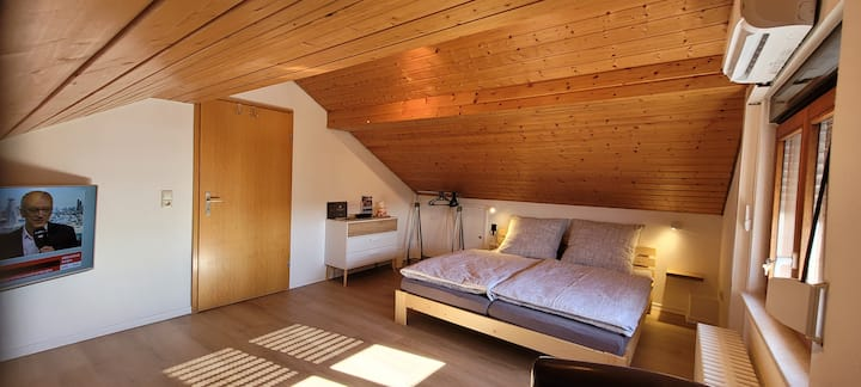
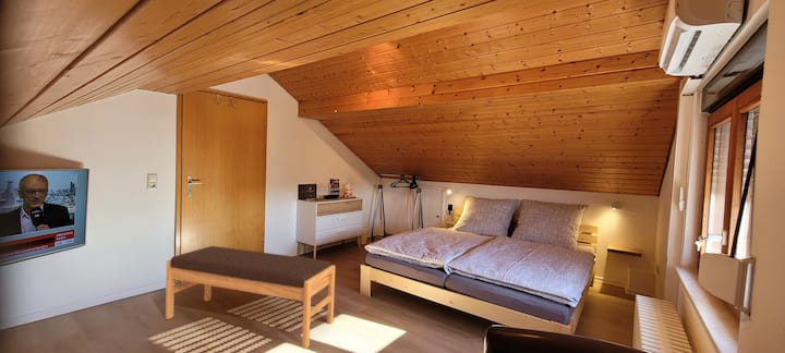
+ bench (251, 289)
